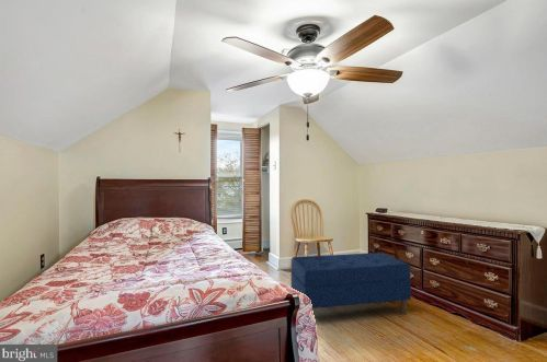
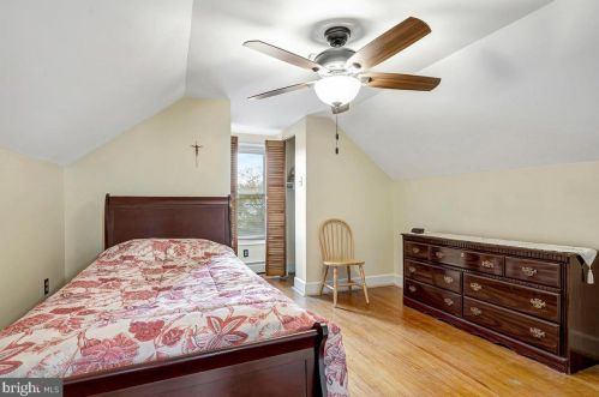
- bench (347, 284)
